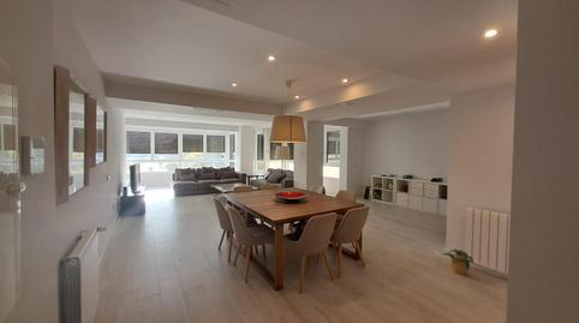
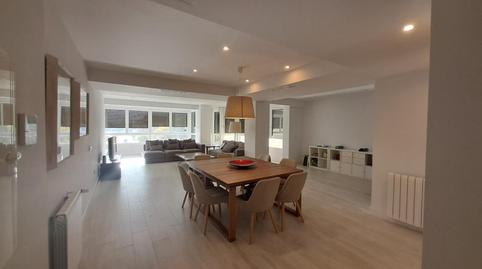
- potted plant (456, 259)
